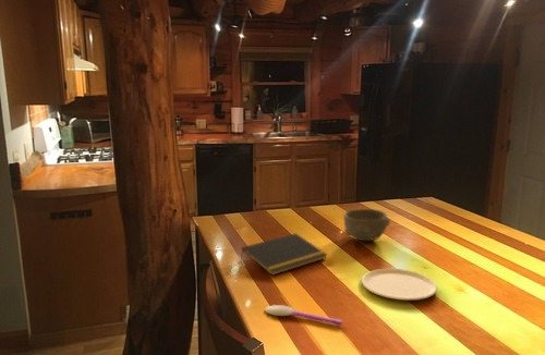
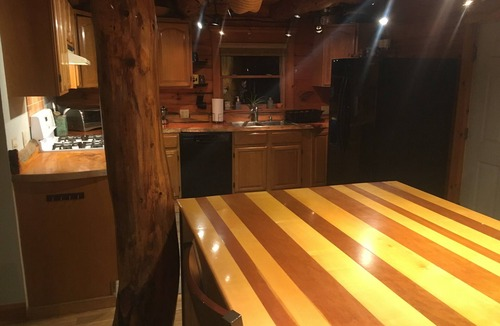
- plate (398, 284)
- bowl (365, 225)
- spoon (302, 314)
- notepad (284, 252)
